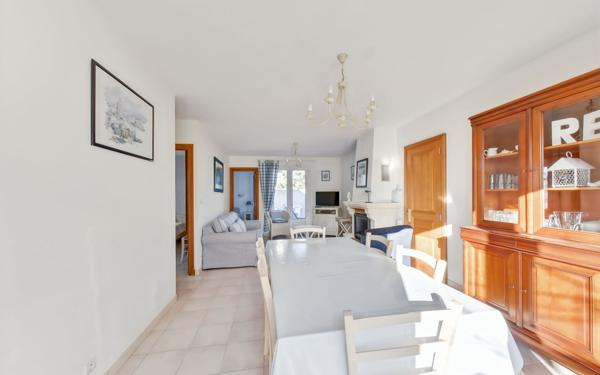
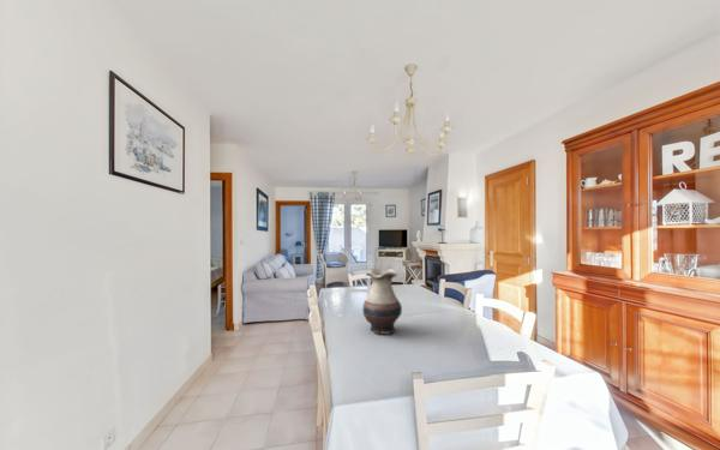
+ vase (382, 300)
